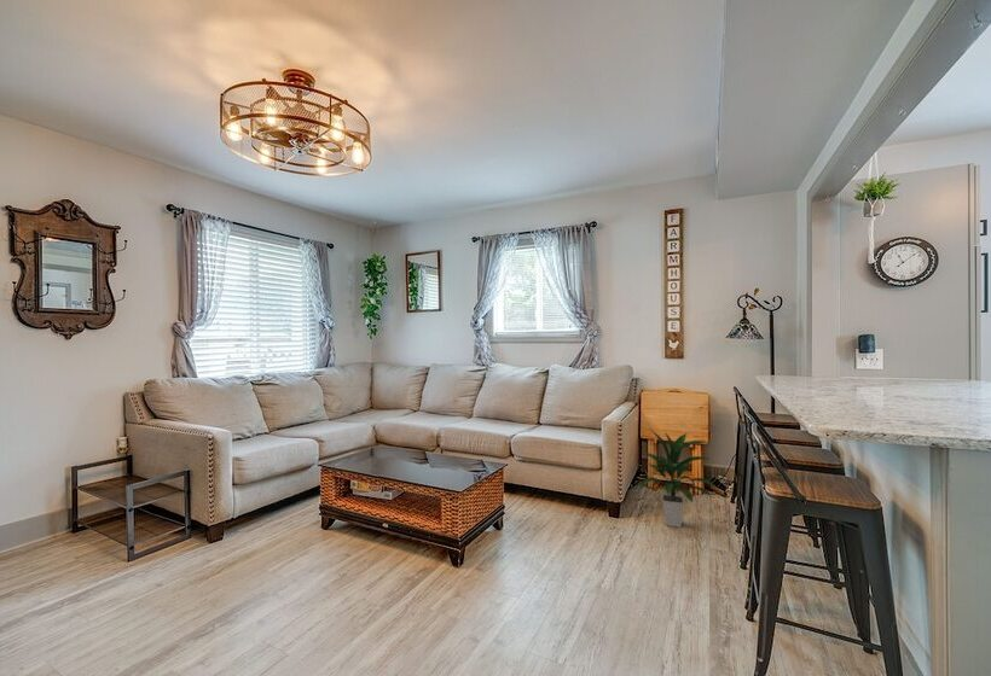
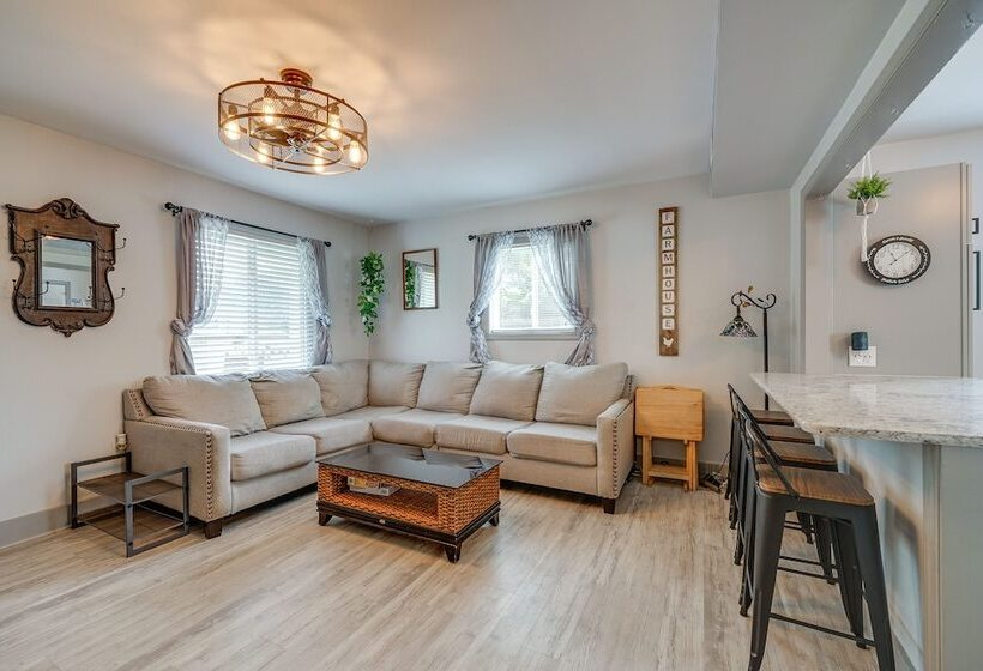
- indoor plant (673, 476)
